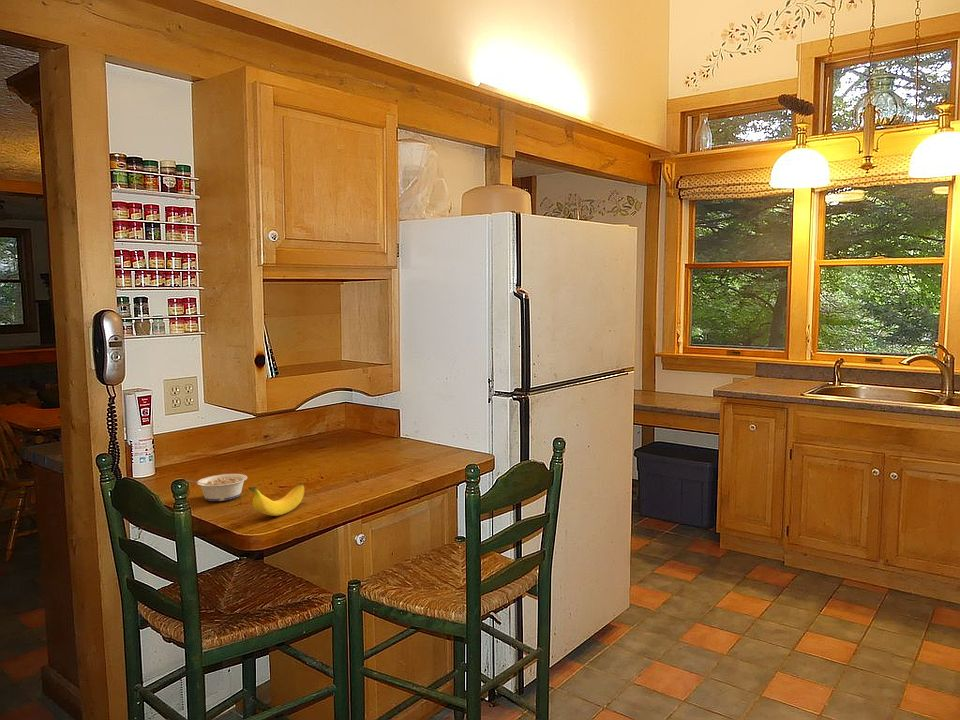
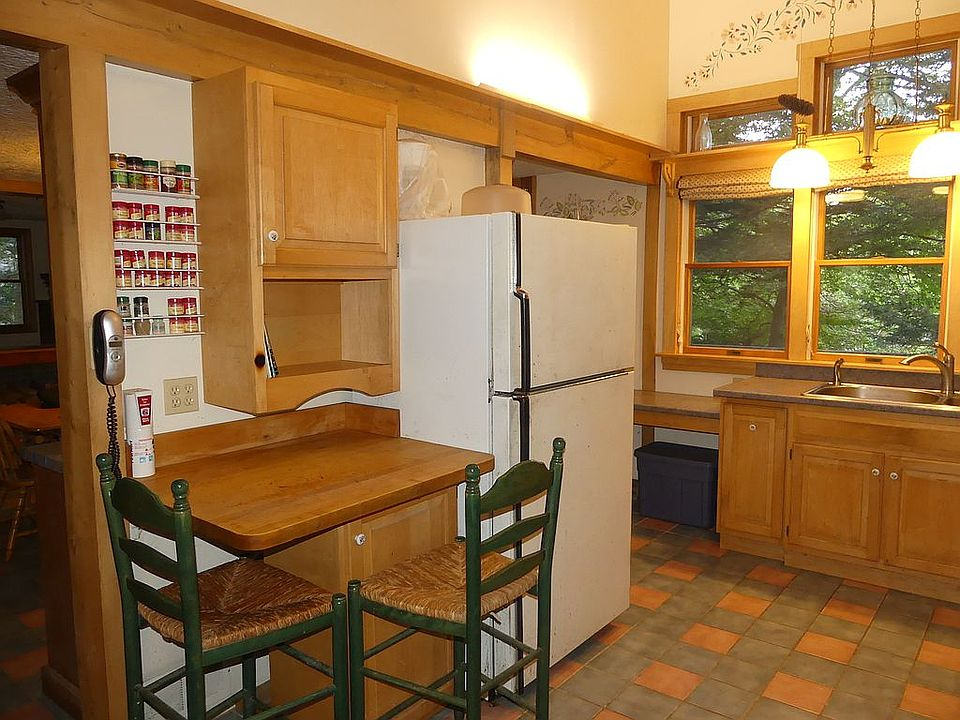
- legume (221, 486)
- banana (277, 500)
